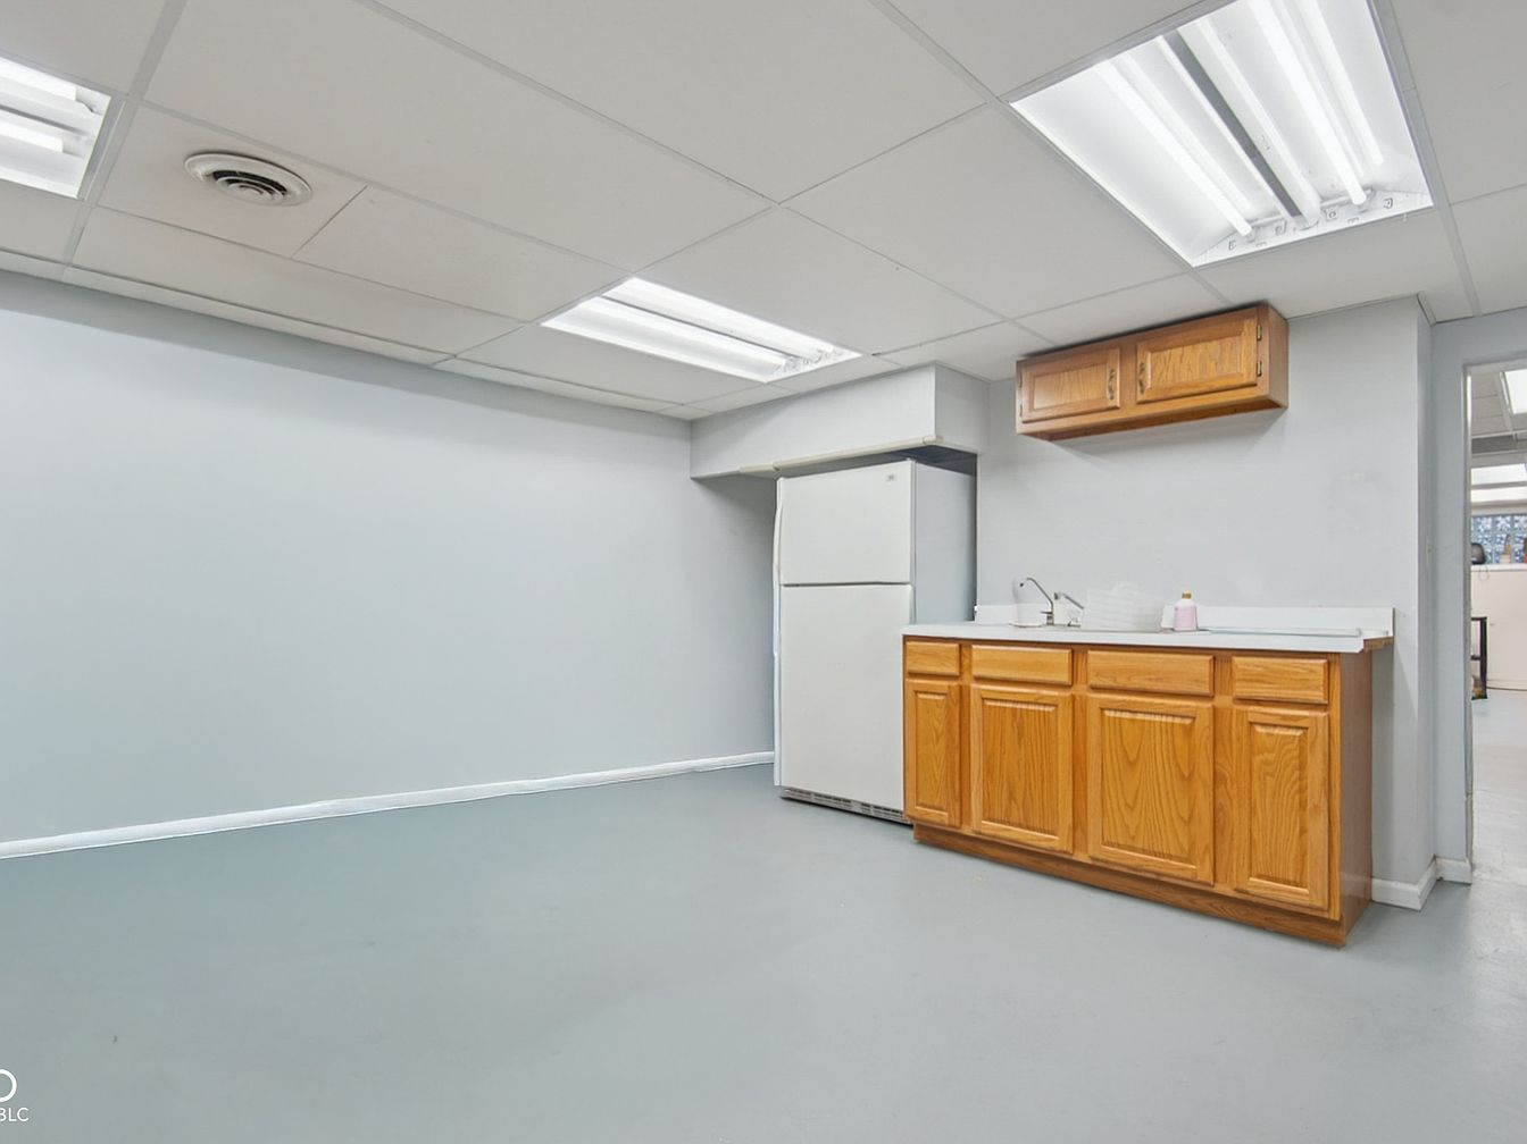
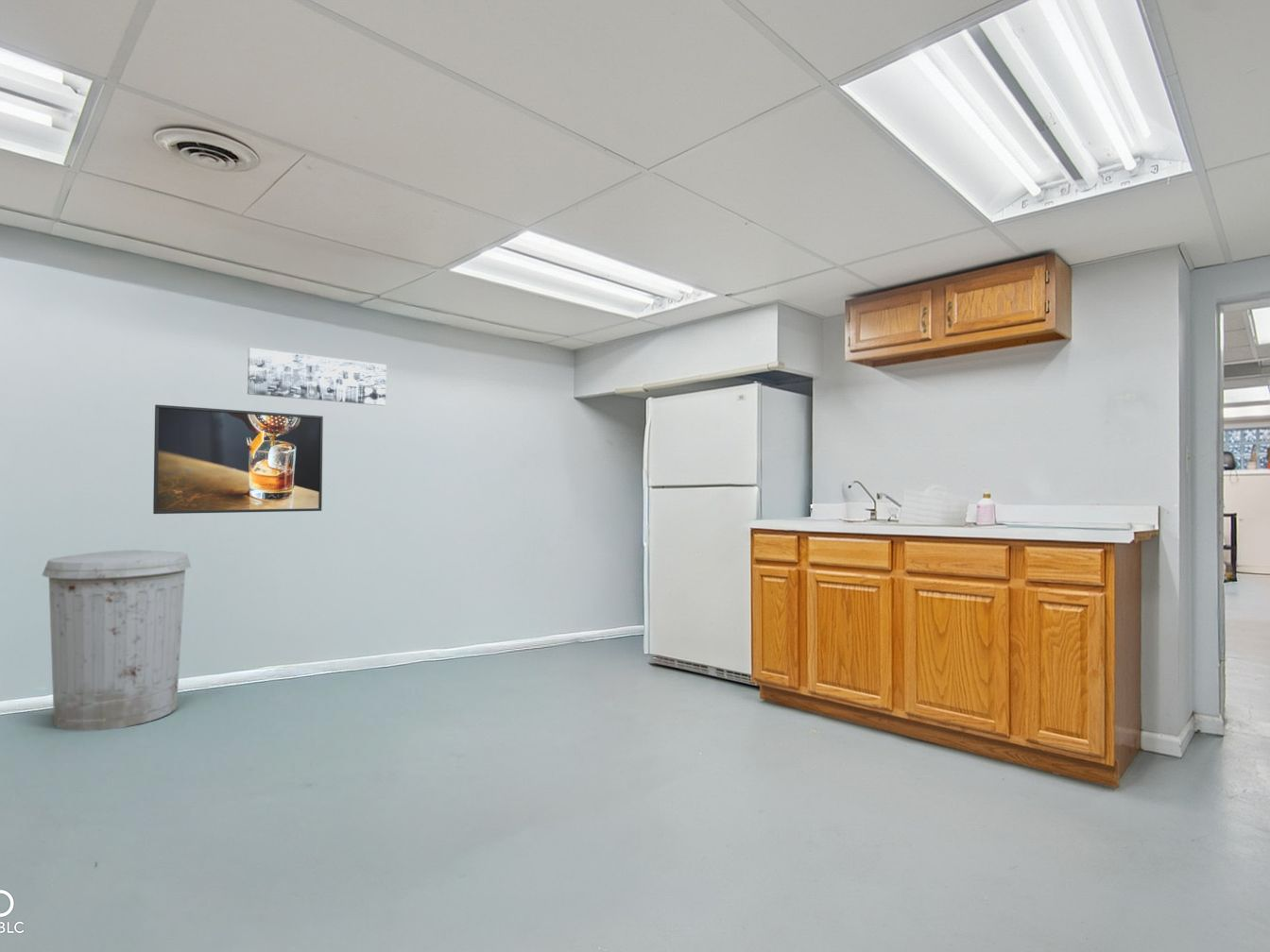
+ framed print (244, 461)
+ wall art (320, 378)
+ trash can (119, 633)
